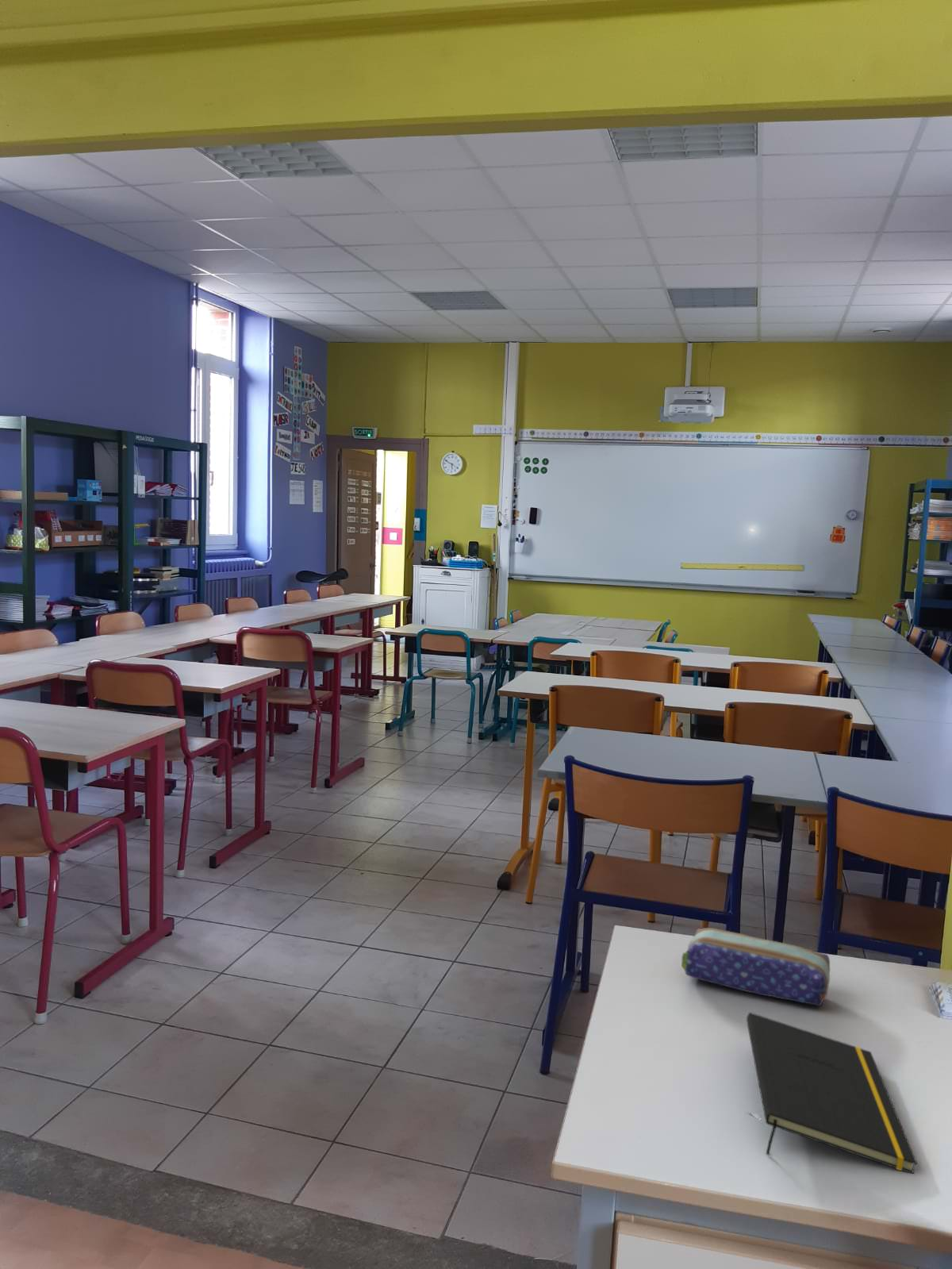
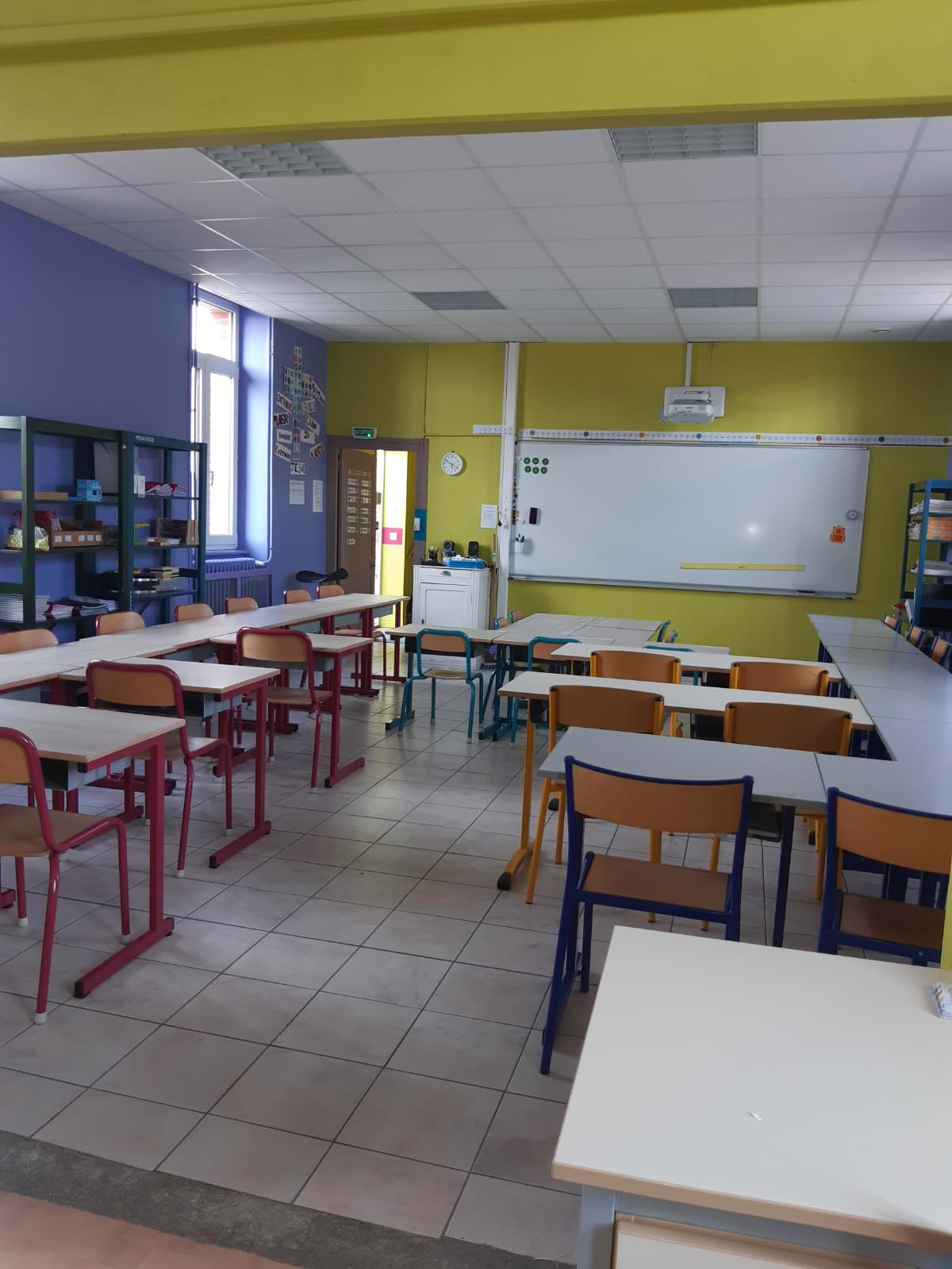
- pencil case (755, 963)
- notepad (822, 1084)
